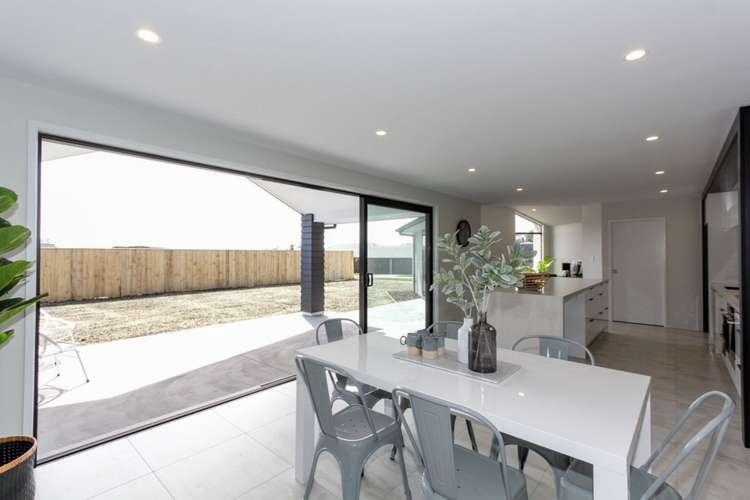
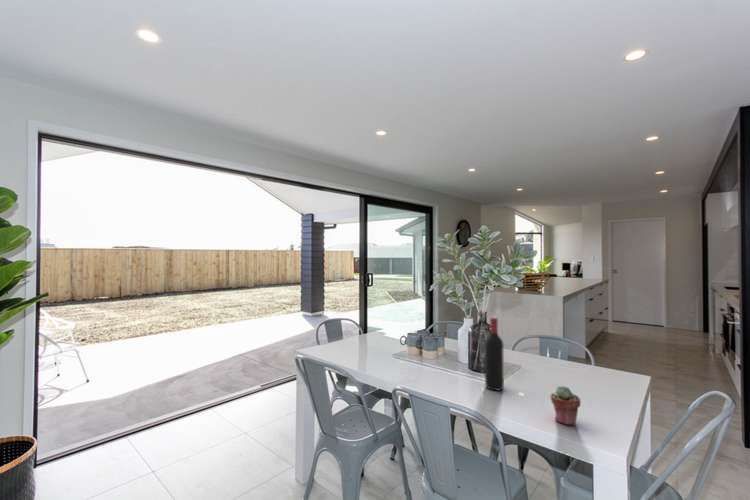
+ wine bottle (494, 352)
+ potted succulent (565, 403)
